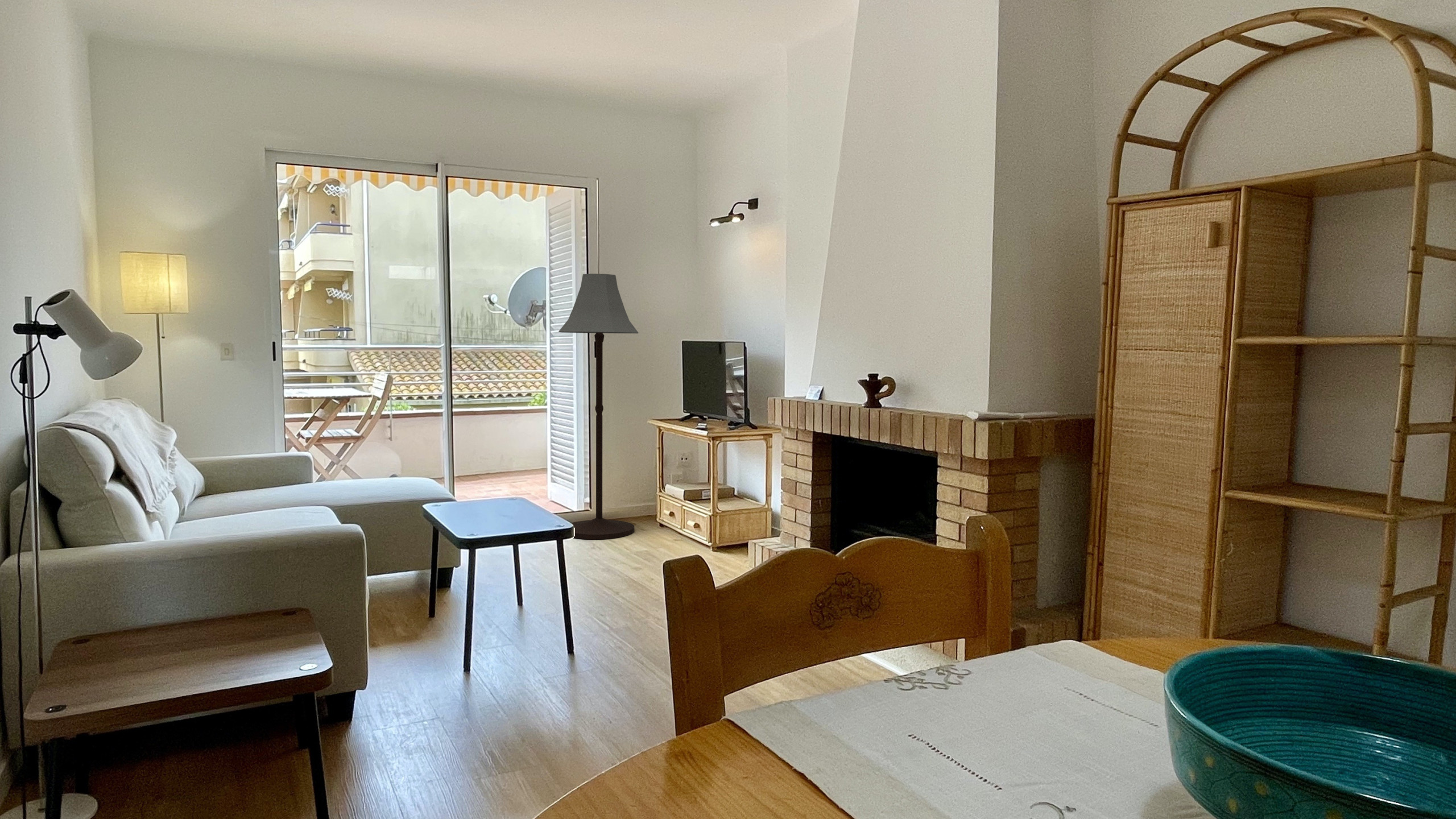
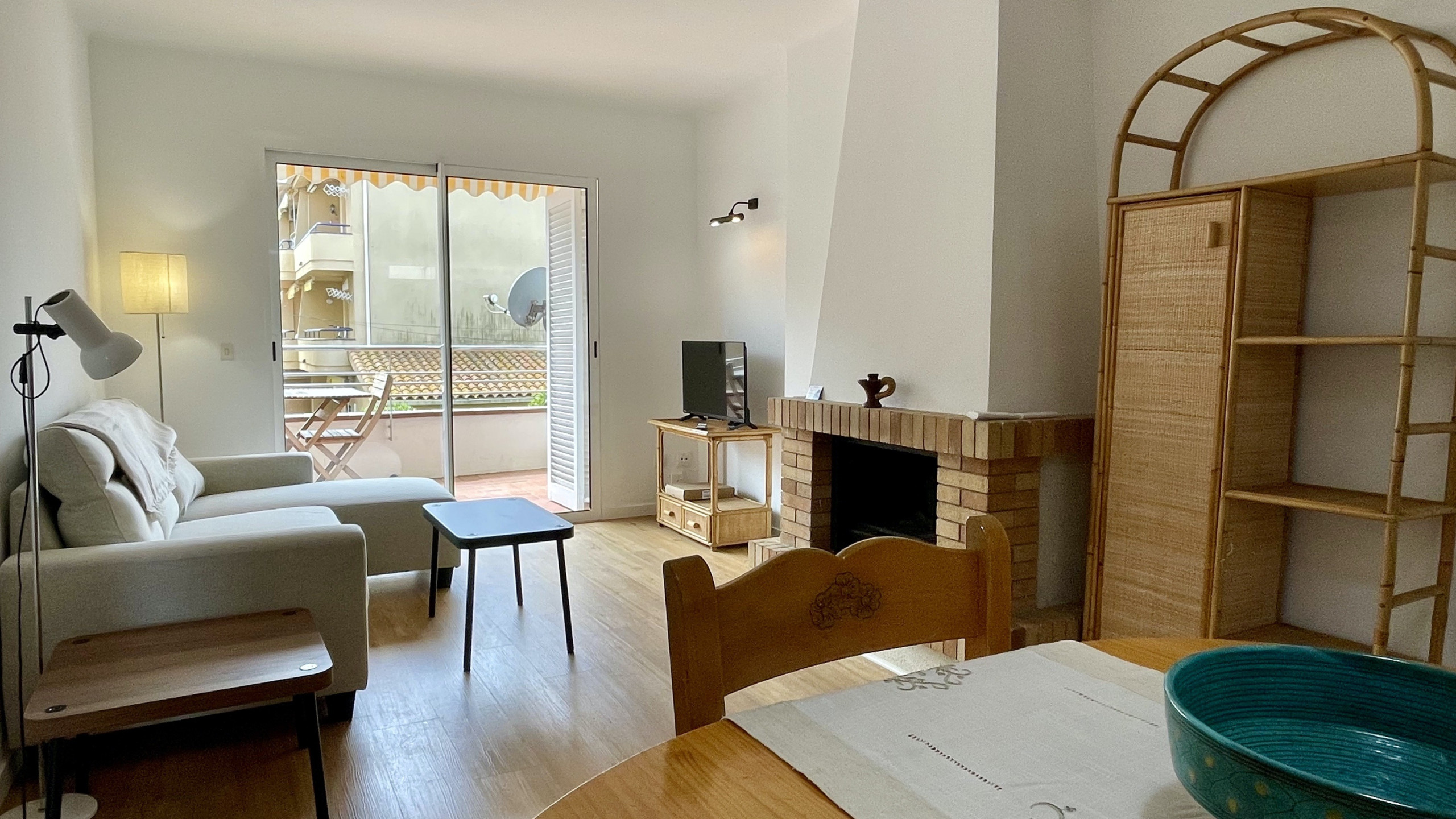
- floor lamp (599, 404)
